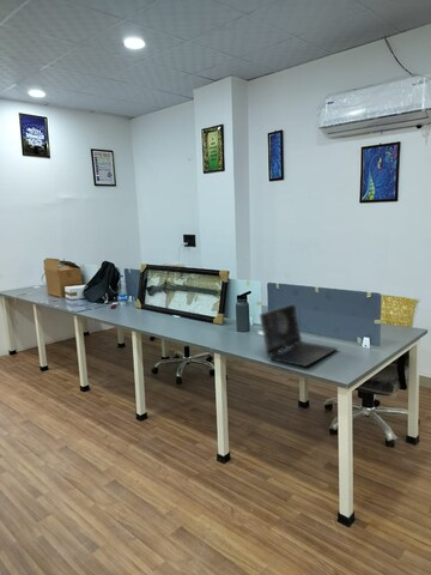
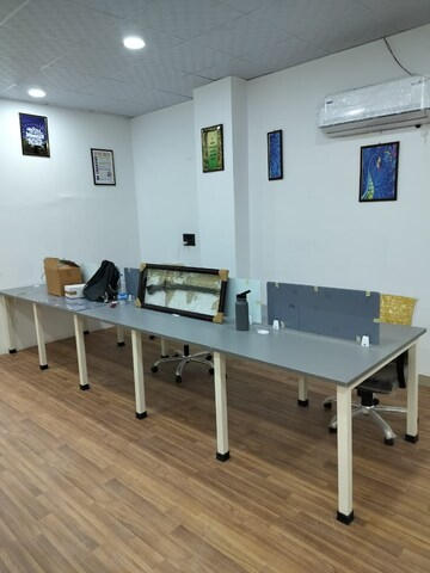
- laptop (299, 333)
